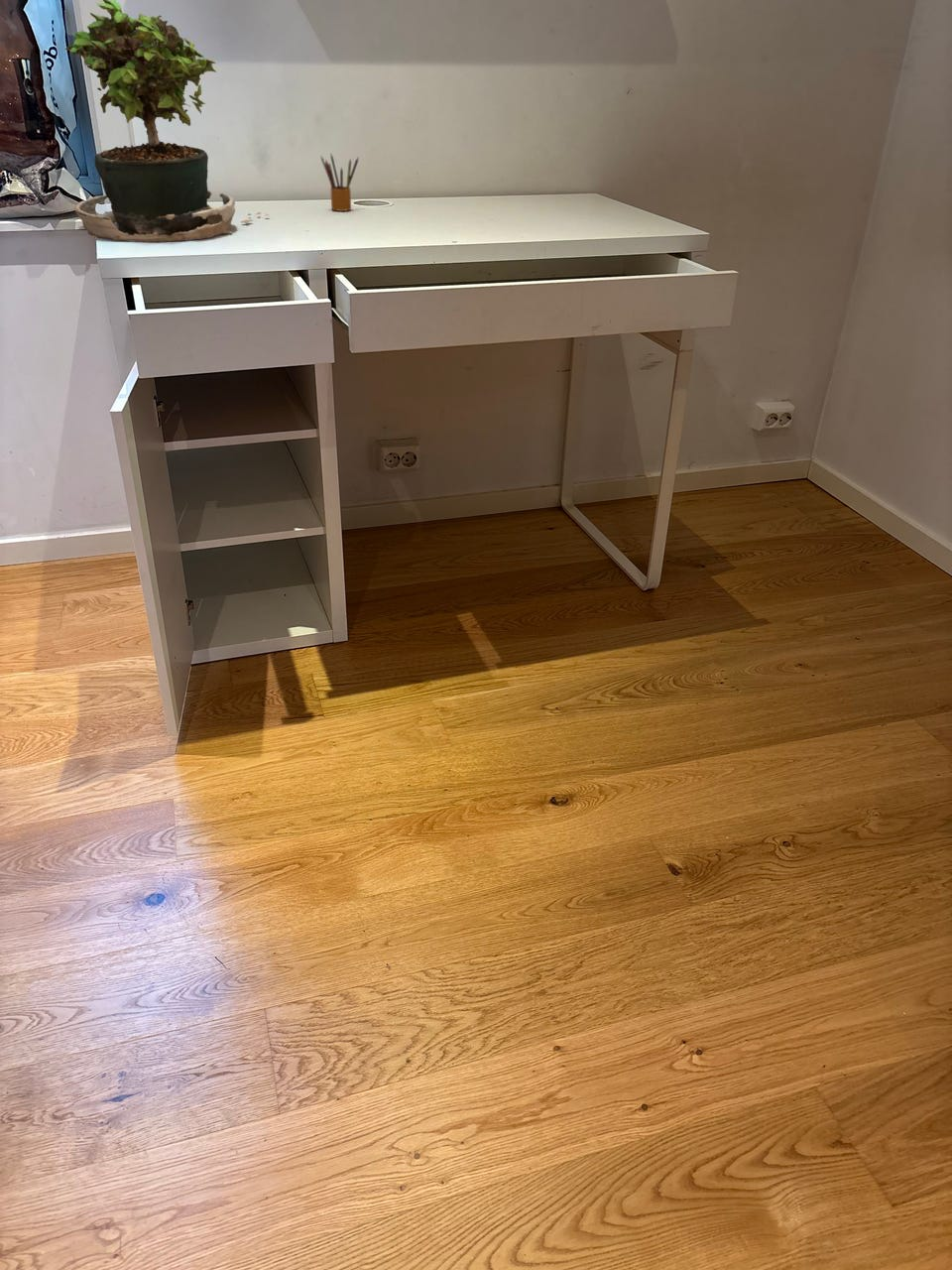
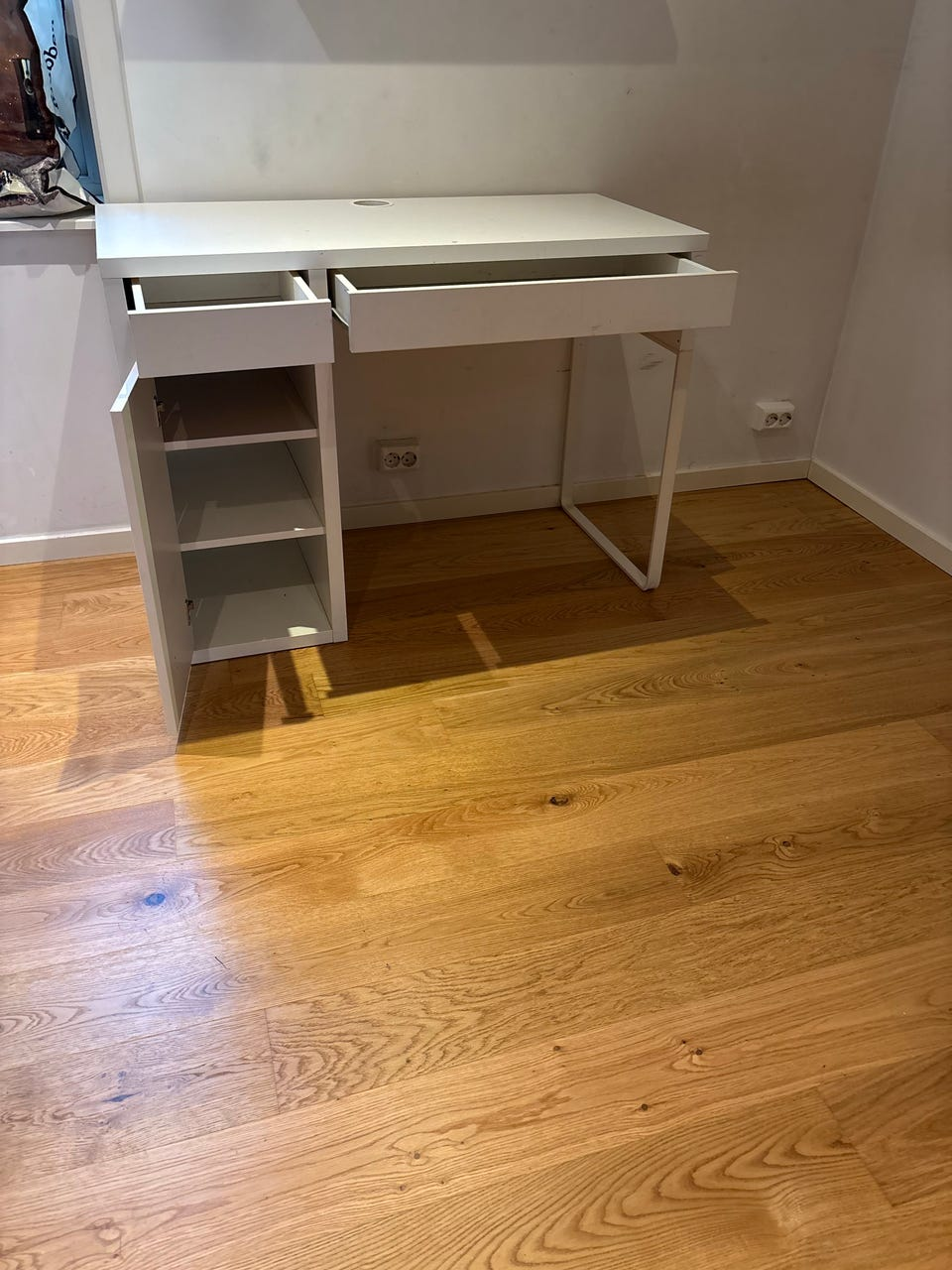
- pencil box (341, 182)
- potted plant (156, 116)
